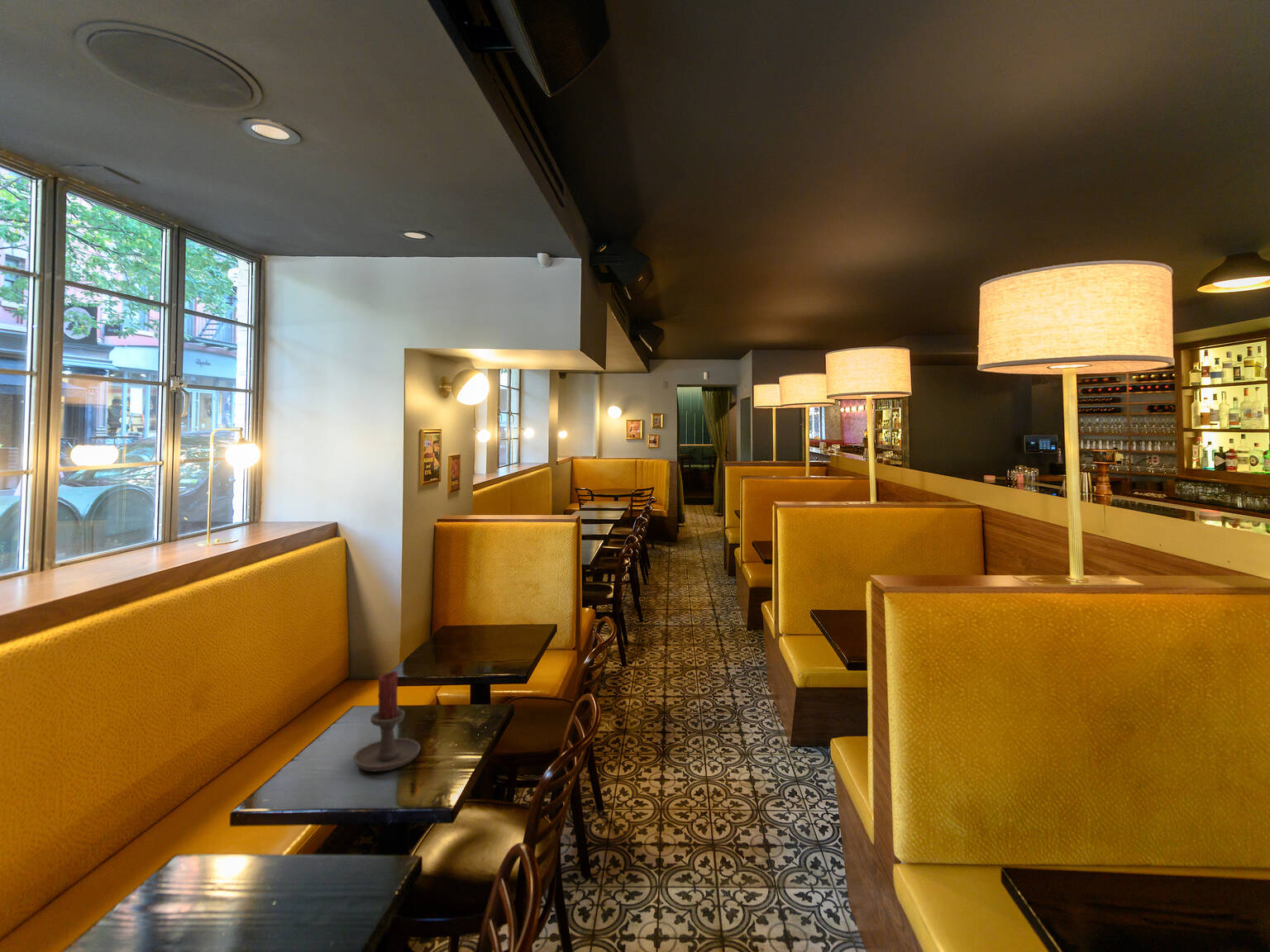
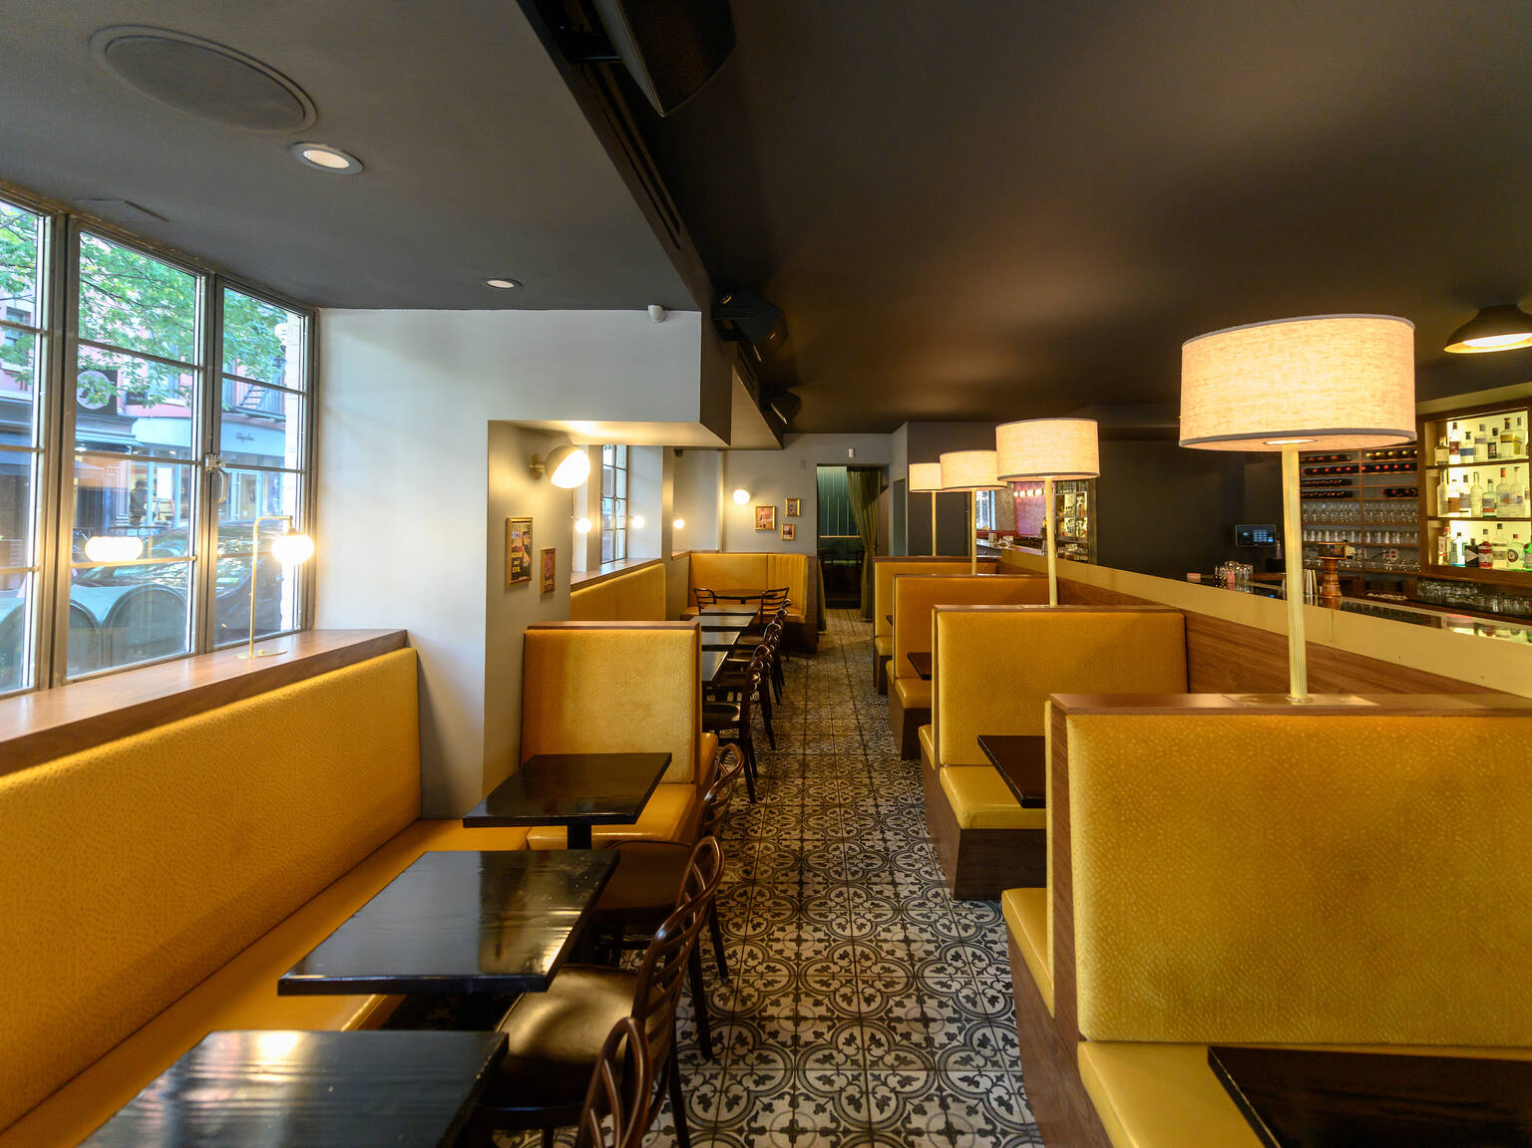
- candle holder (386, 712)
